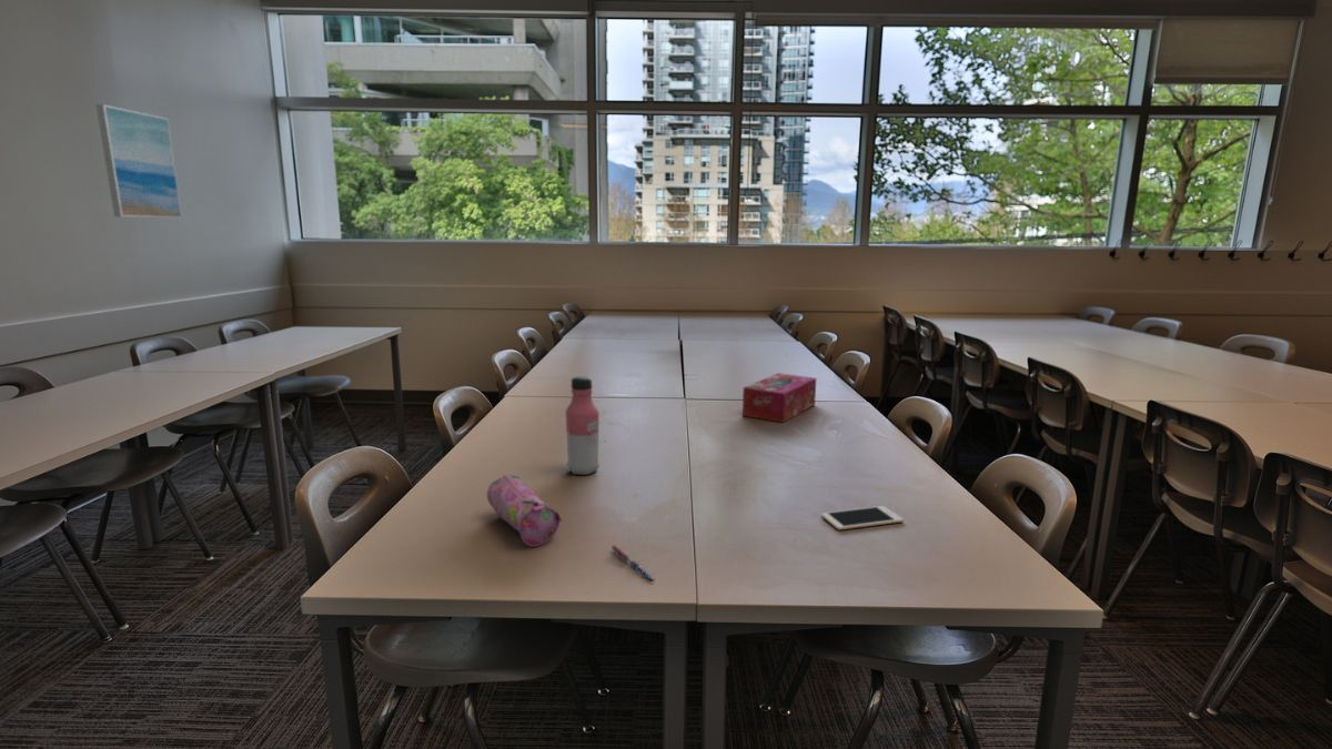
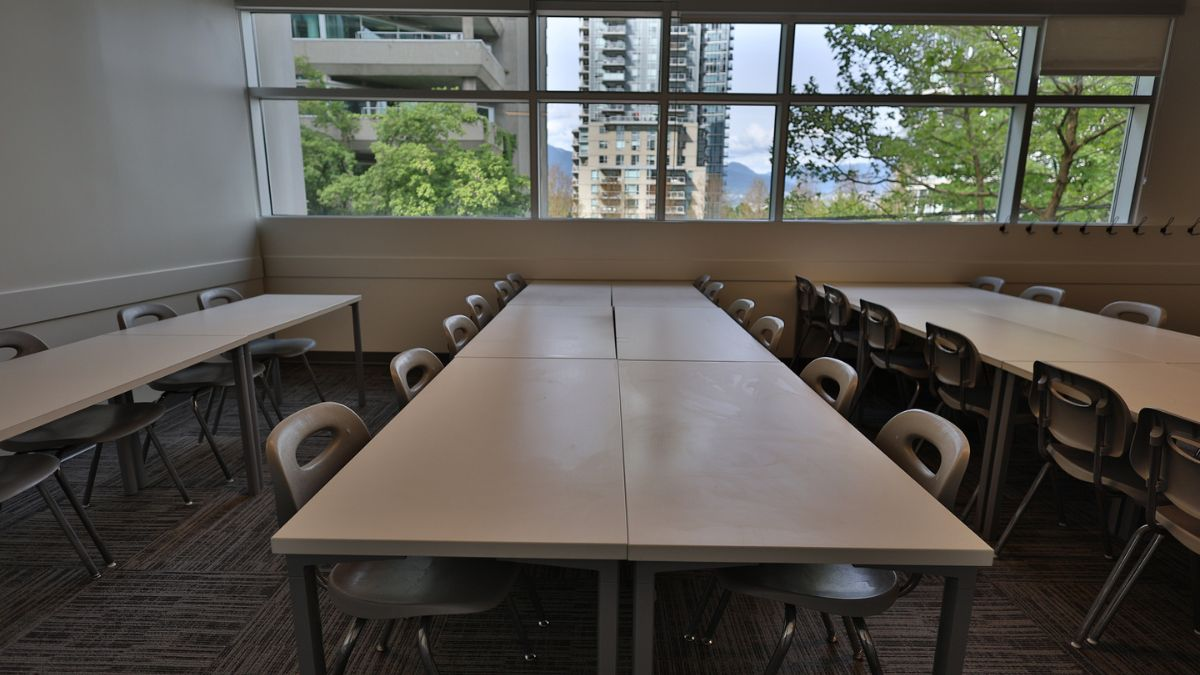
- pen (632, 561)
- tissue box (780, 396)
- cell phone (861, 517)
- wall art (142, 165)
- pencil case (522, 507)
- water bottle (582, 424)
